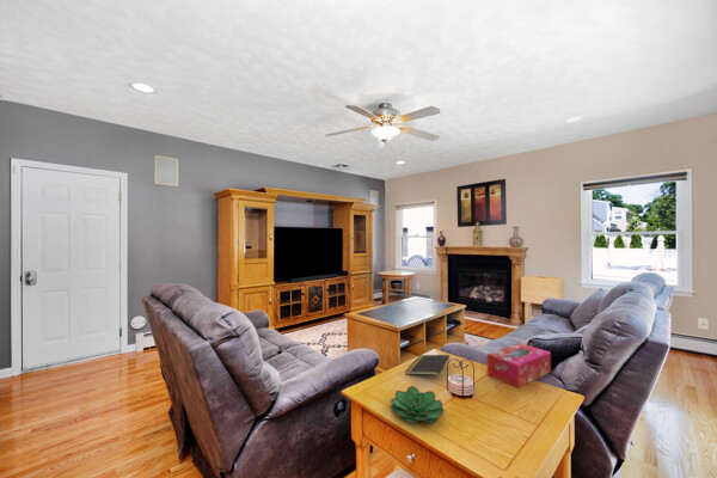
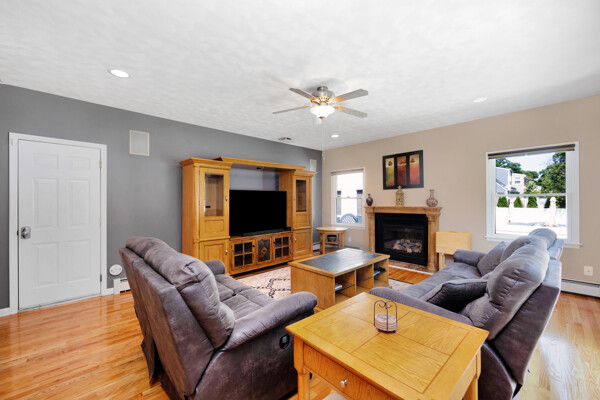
- tissue box (519, 363)
- succulent plant (416, 404)
- notepad (428, 363)
